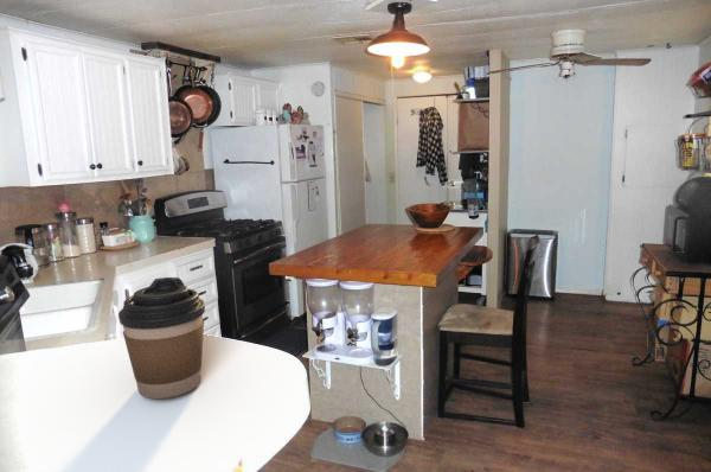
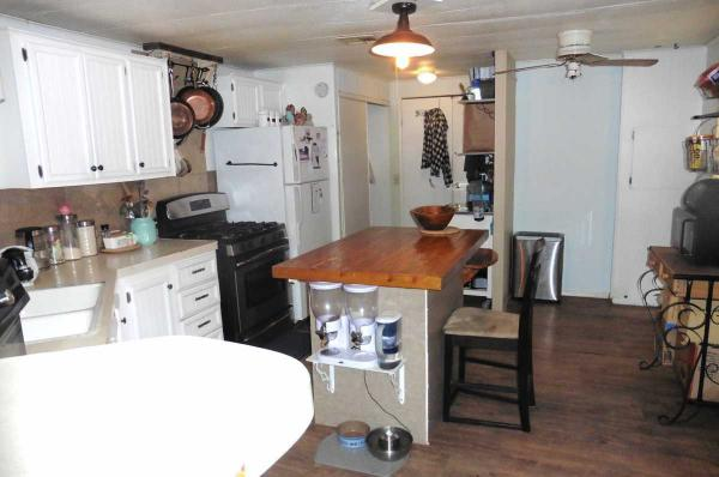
- coffee cup (165, 334)
